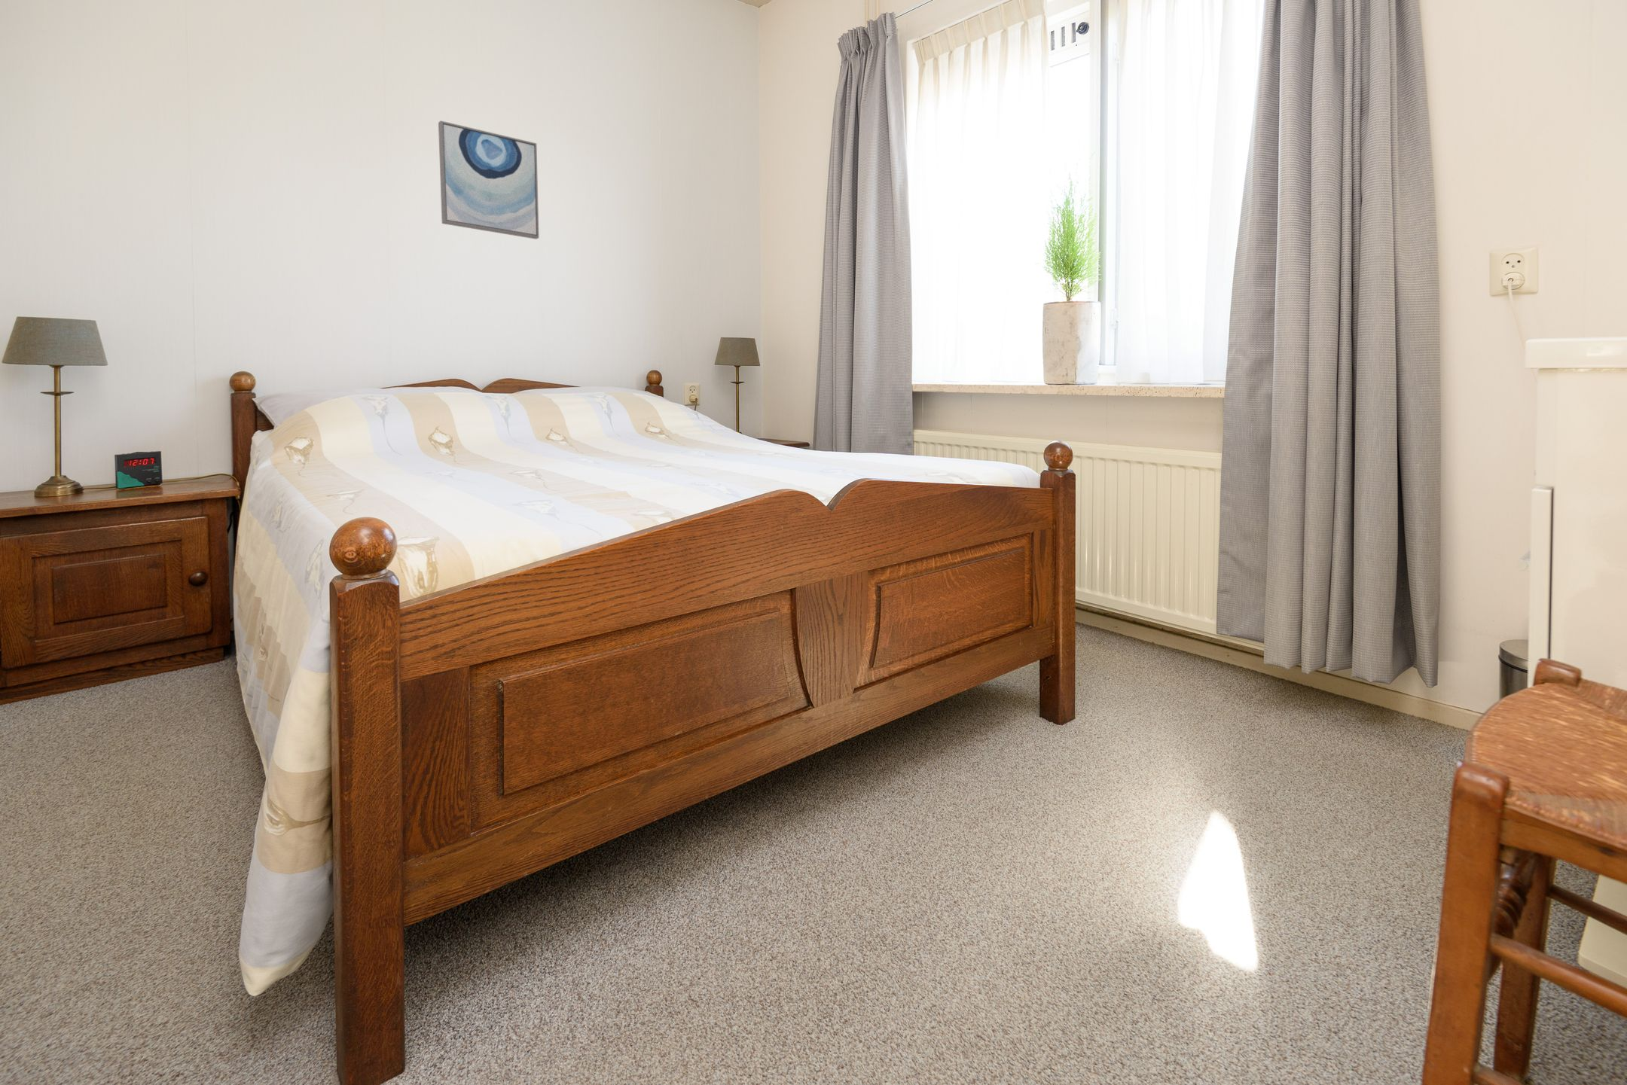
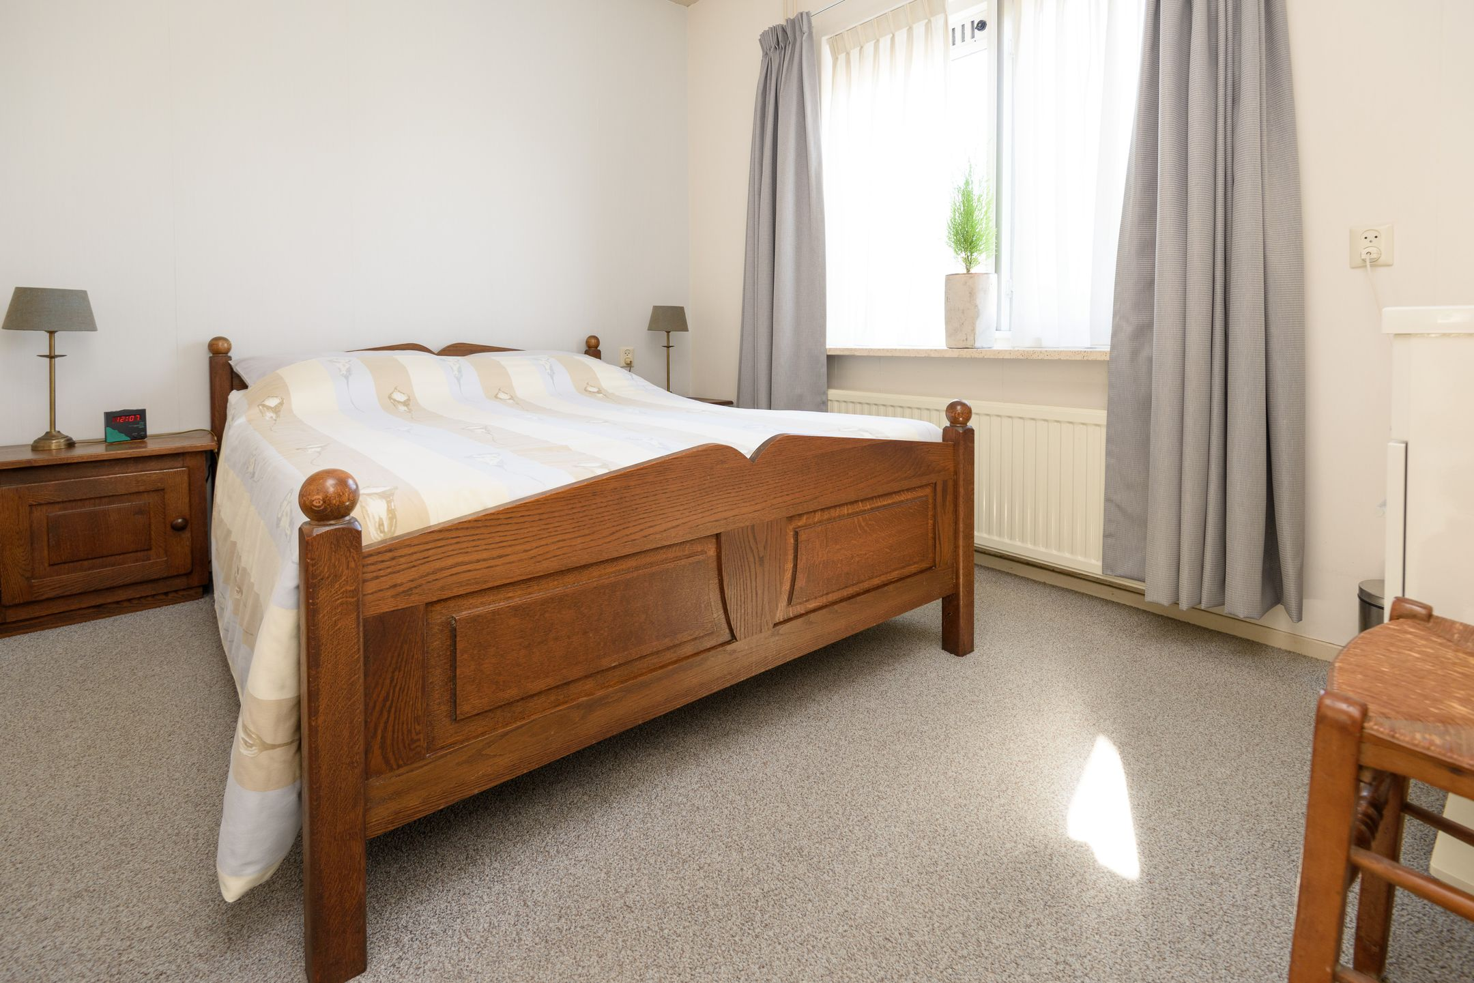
- wall art (491, 182)
